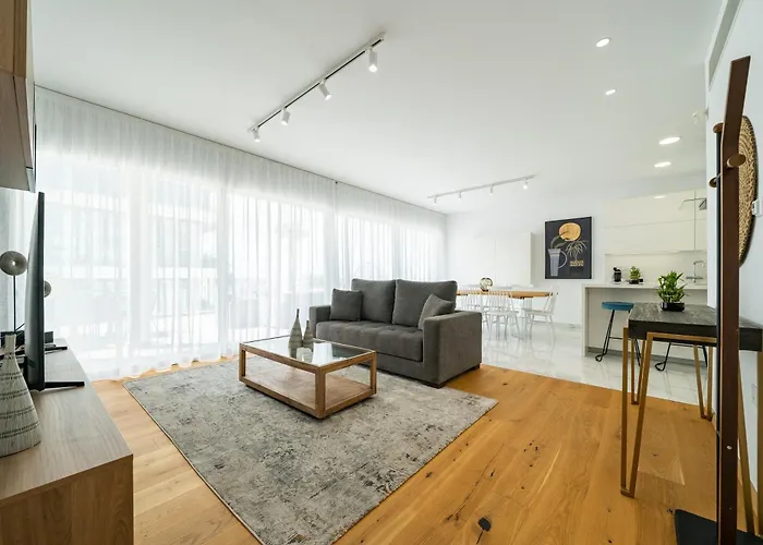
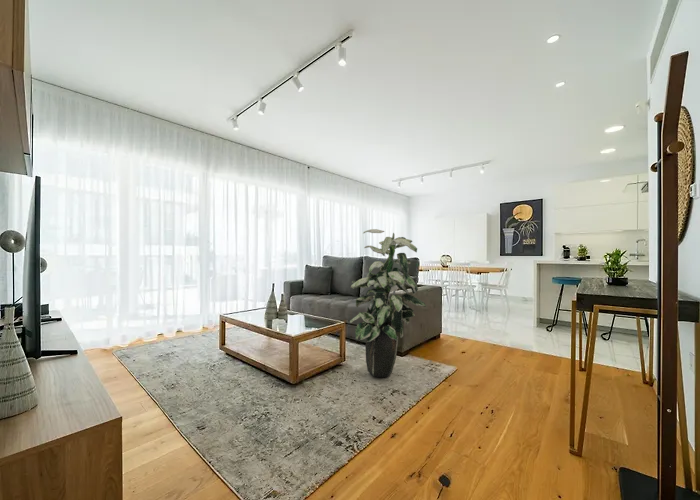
+ indoor plant (382, 300)
